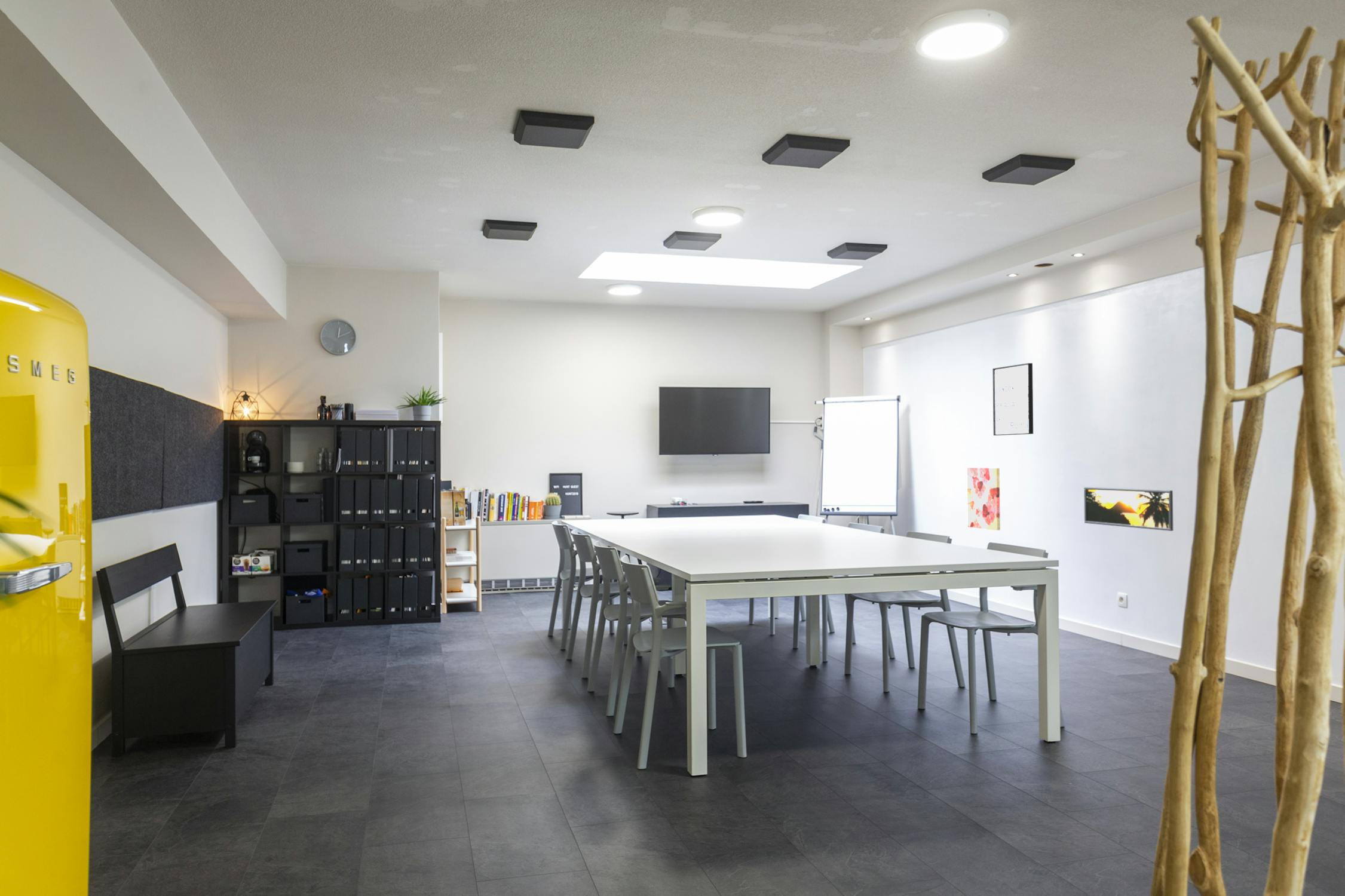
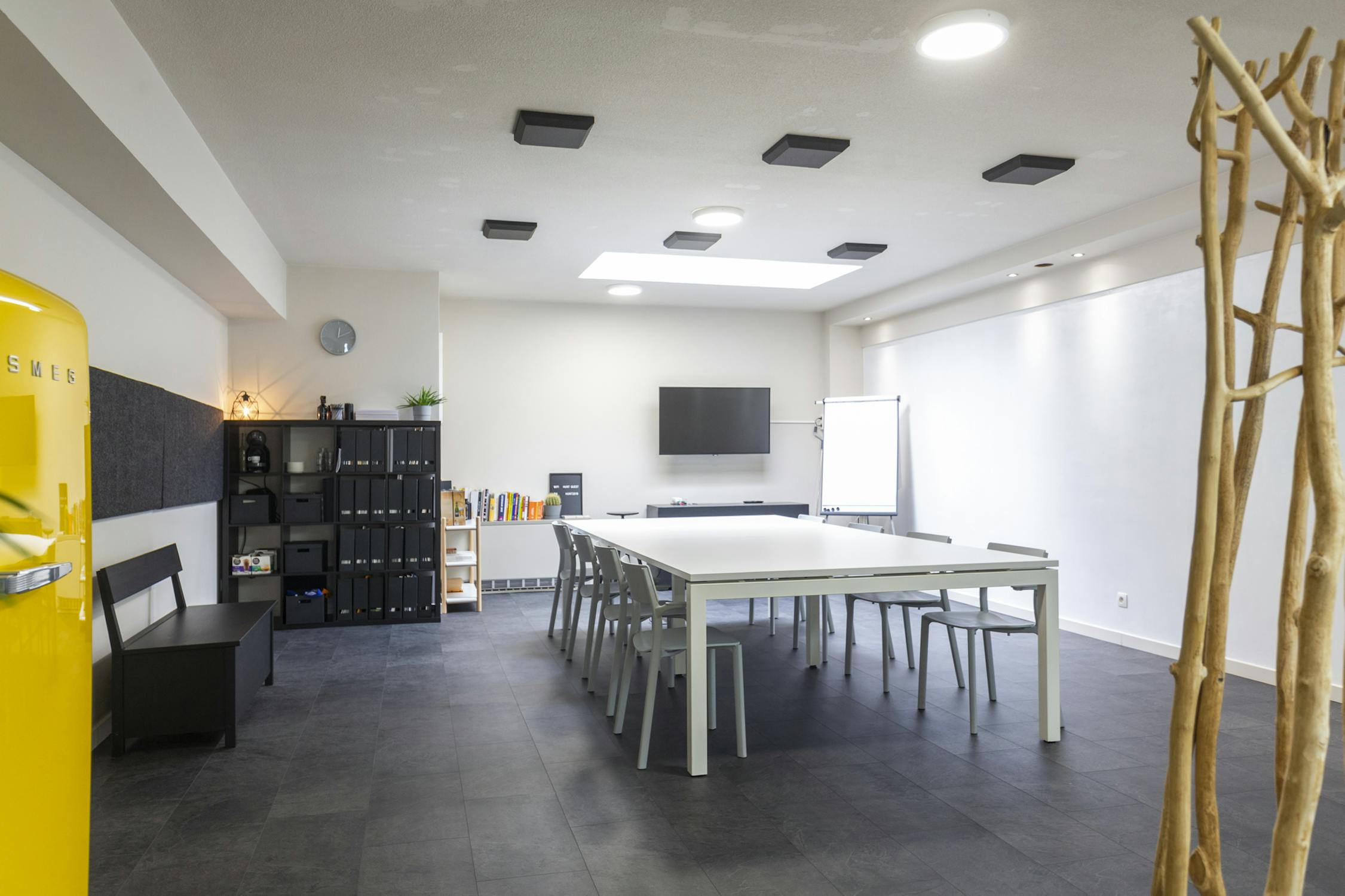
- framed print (1126, 508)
- wall art (983, 498)
- wall art (1012, 400)
